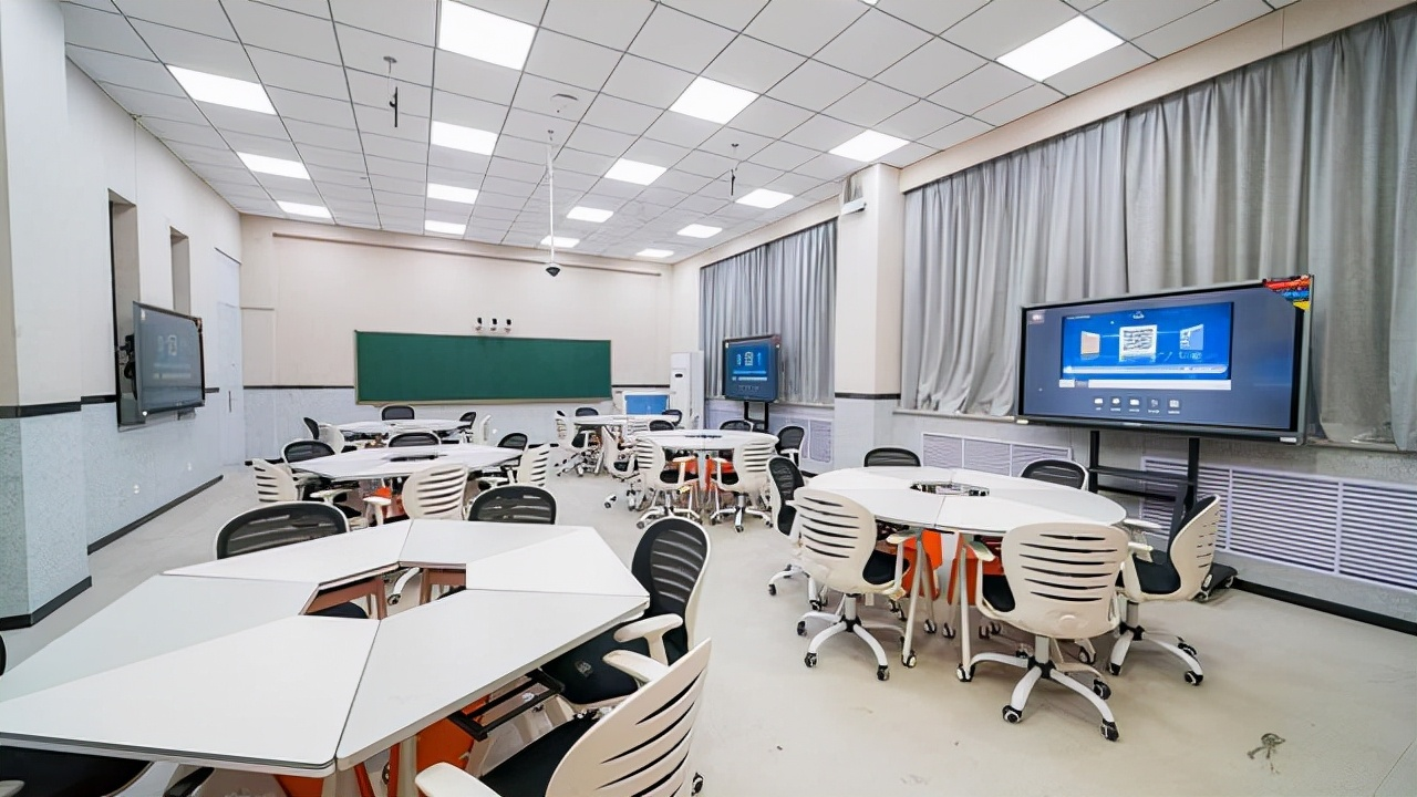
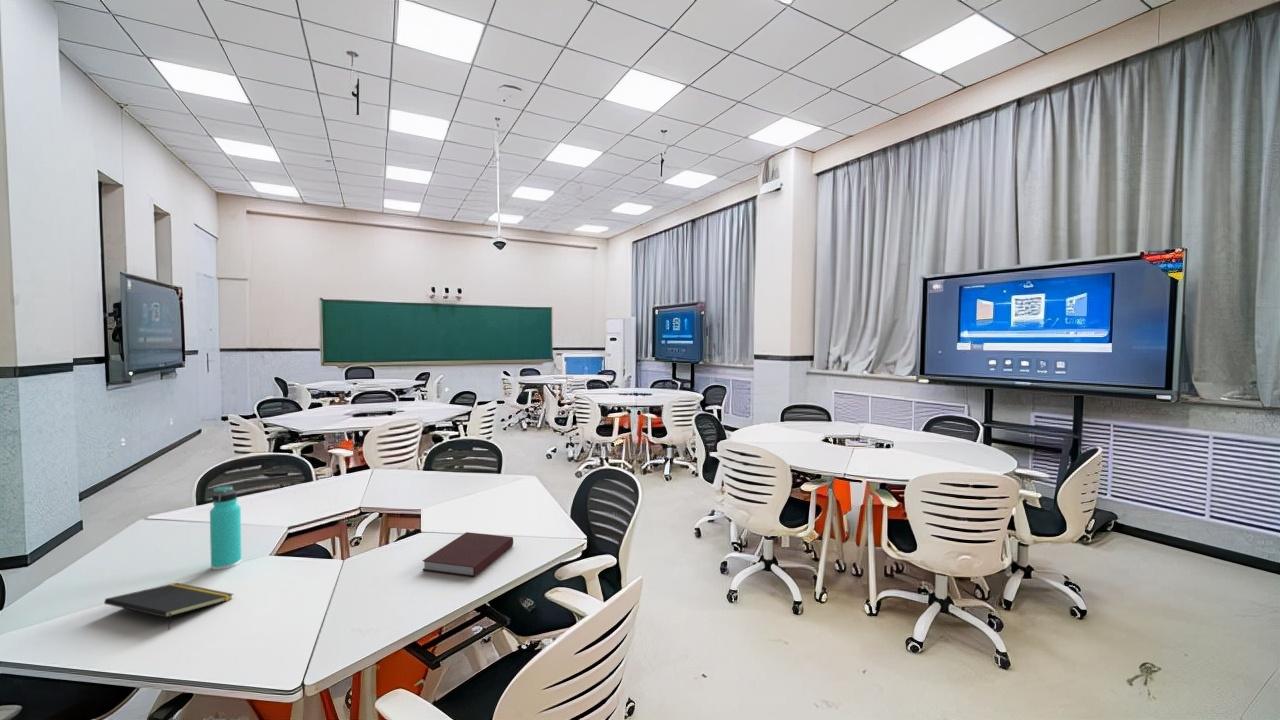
+ notebook (470, 552)
+ thermos bottle (225, 525)
+ notepad (171, 598)
